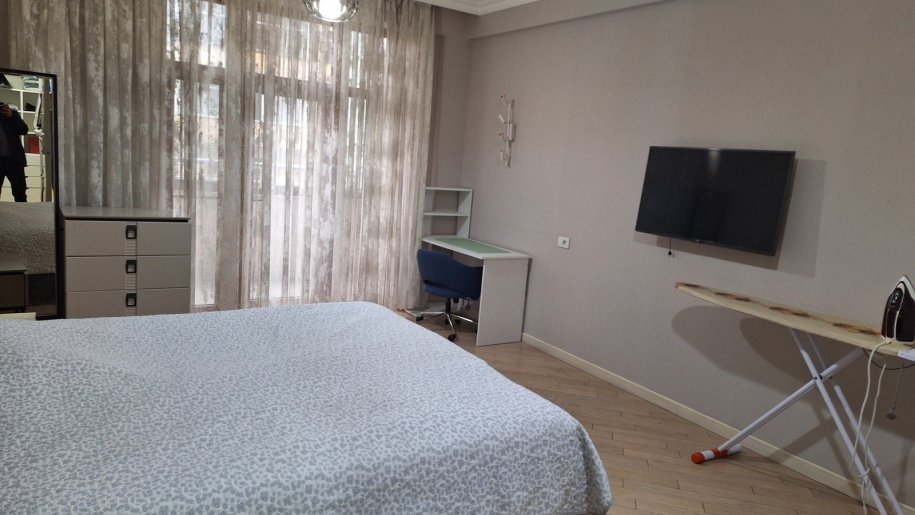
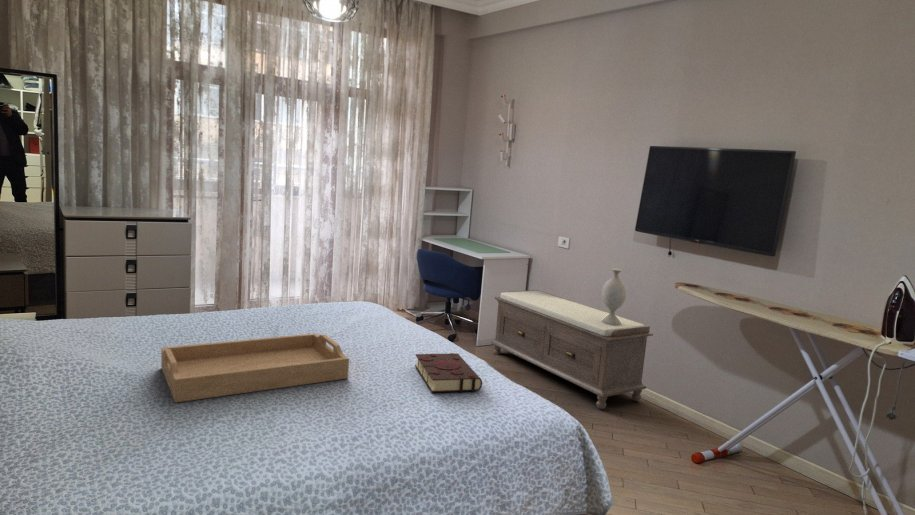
+ serving tray (255, 360)
+ book (444, 369)
+ bench (563, 341)
+ decorative vase (613, 296)
